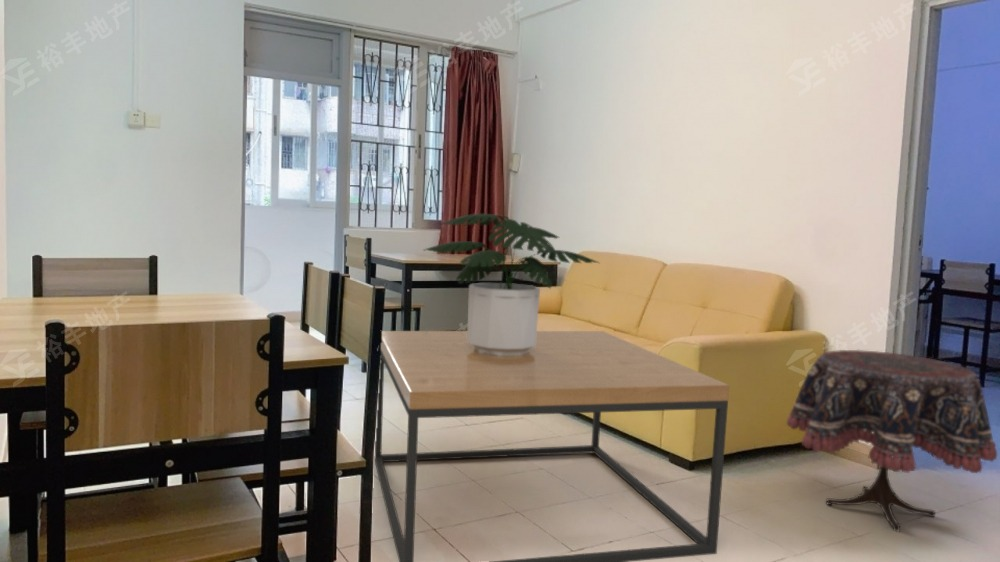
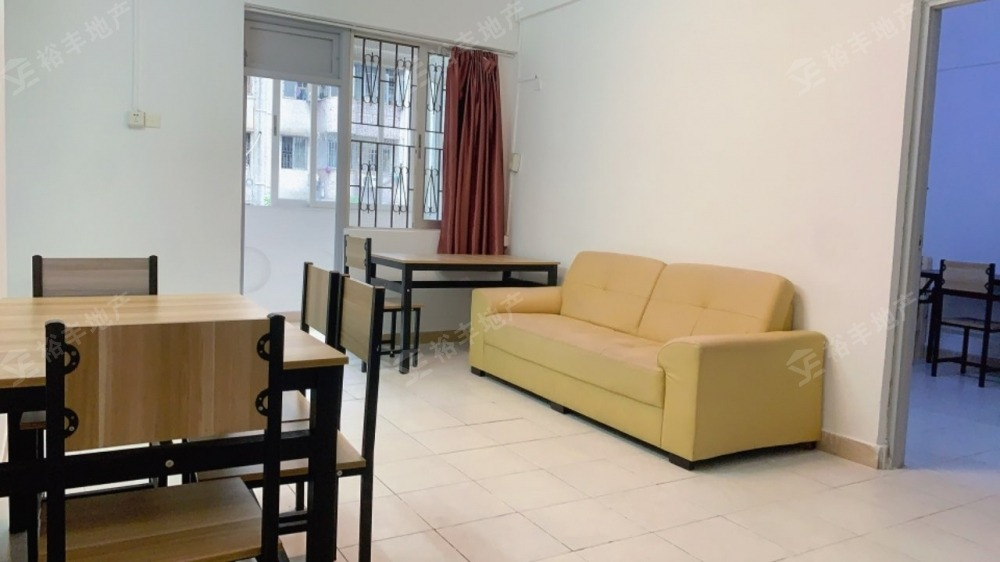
- potted plant (509, 282)
- coffee table (526, 414)
- side table (885, 438)
